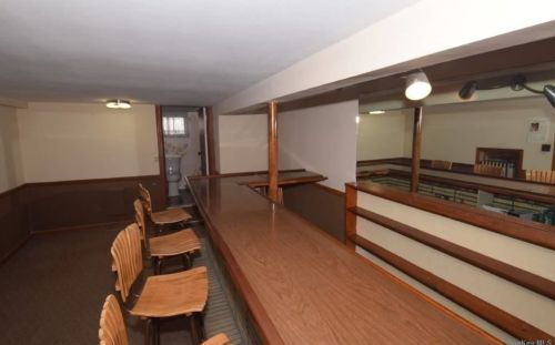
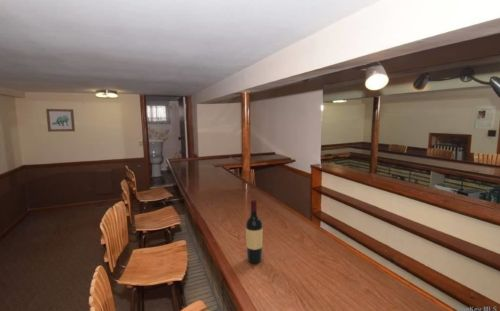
+ wall art (60, 120)
+ wine bottle (254, 230)
